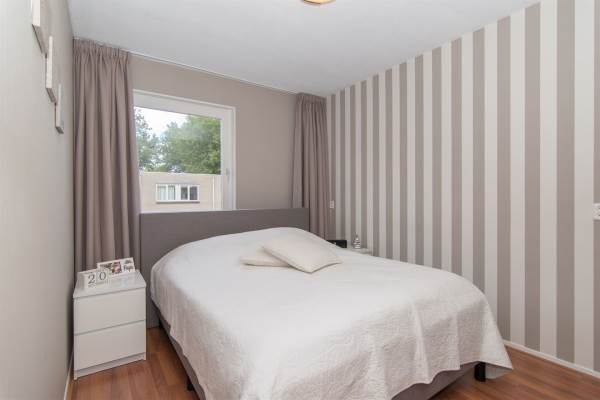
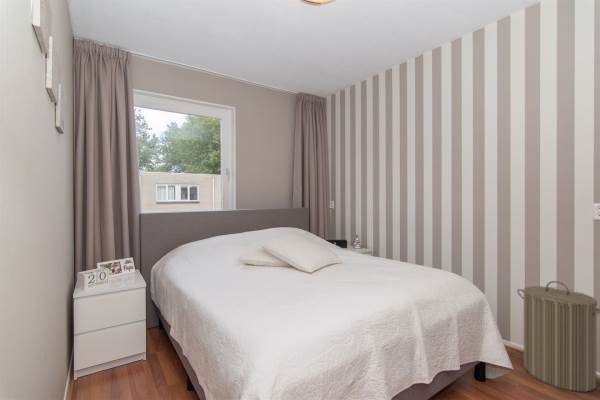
+ laundry hamper (558, 328)
